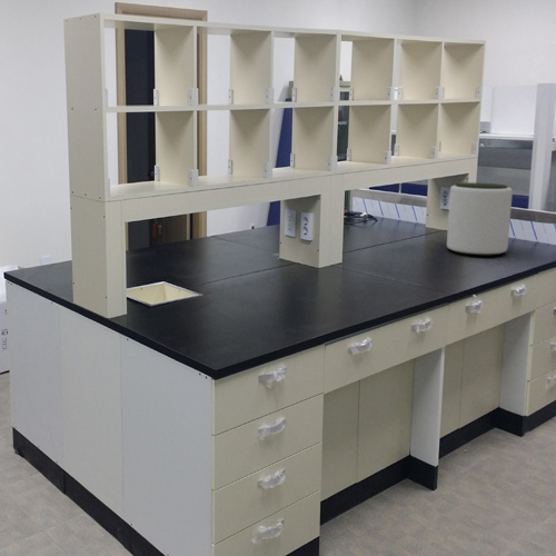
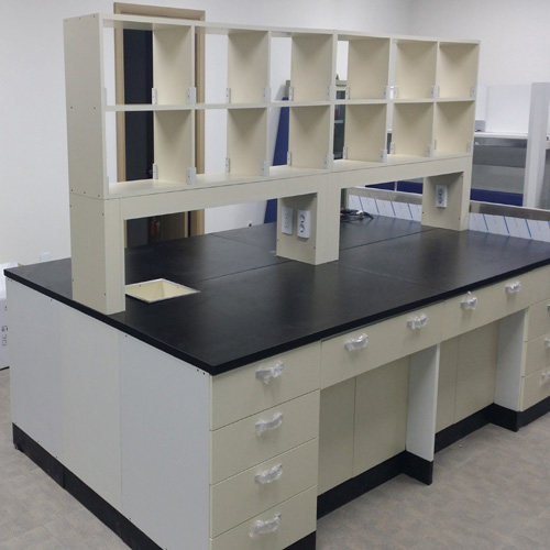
- plant pot (478, 218)
